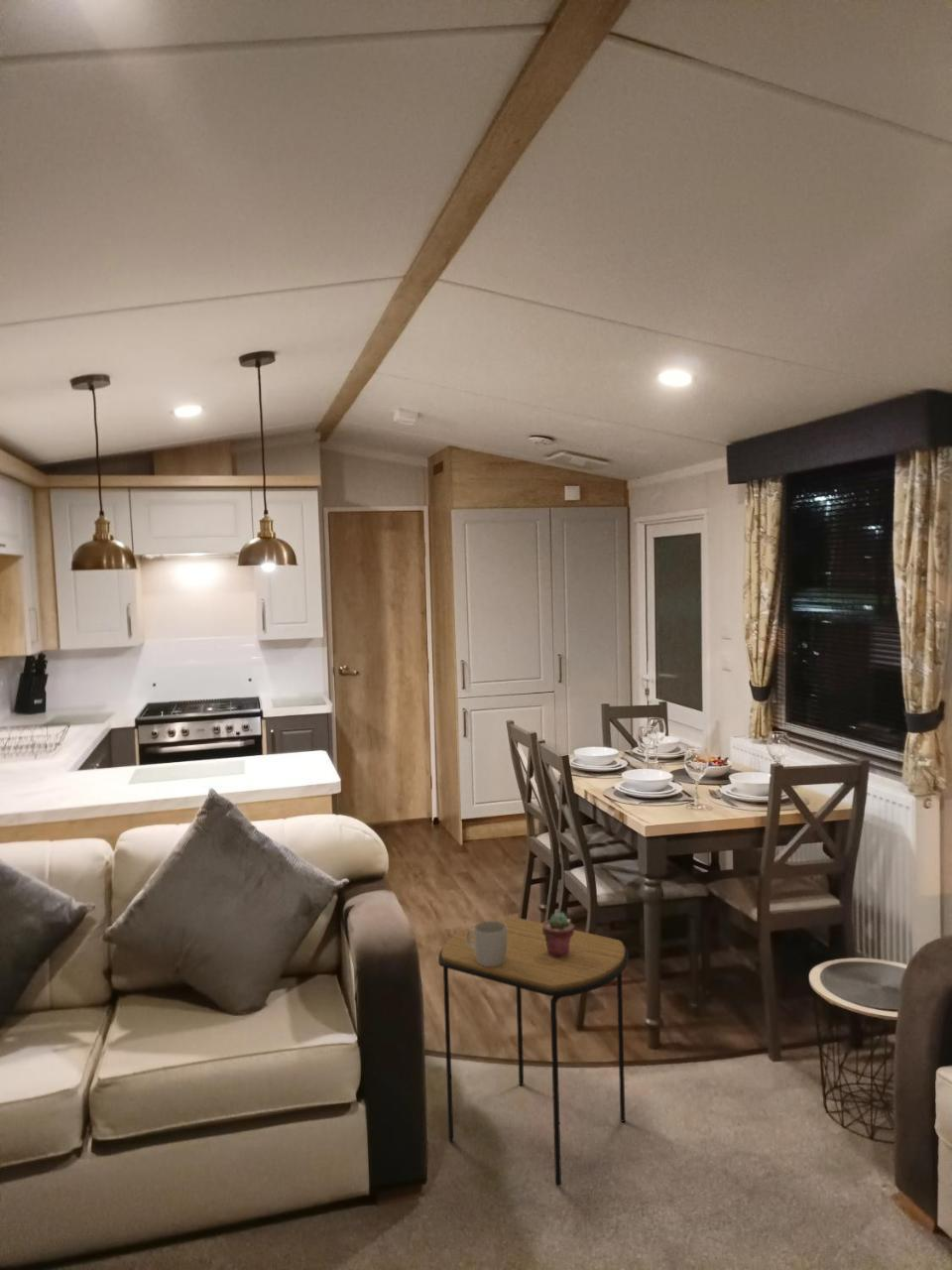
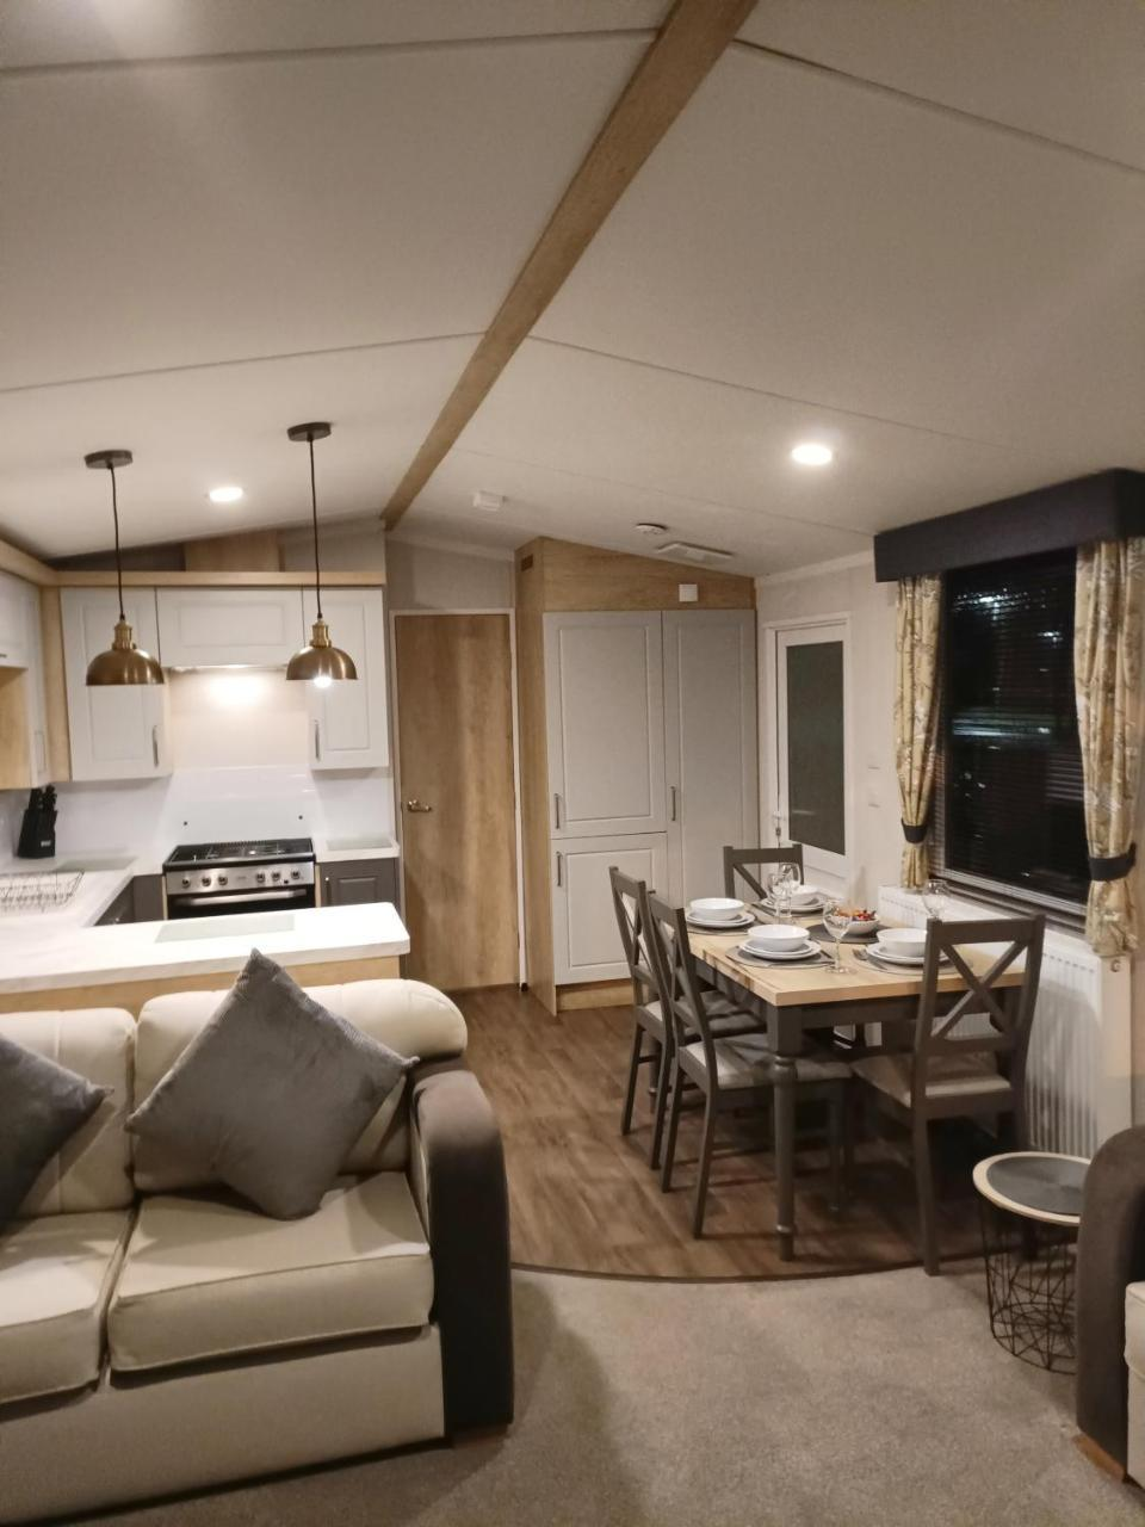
- mug (485, 942)
- potted succulent (557, 932)
- side table (522, 1040)
